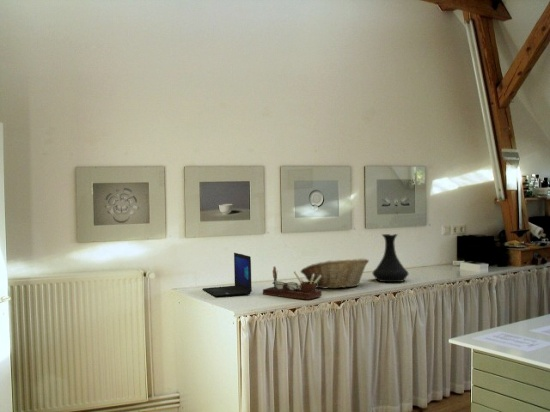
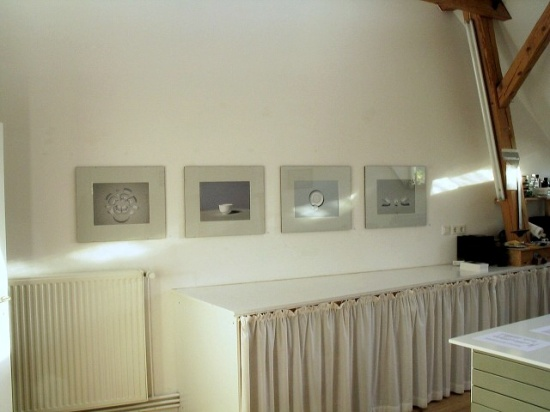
- laptop (234, 273)
- desk organizer (293, 282)
- fruit basket (335, 271)
- vase (390, 257)
